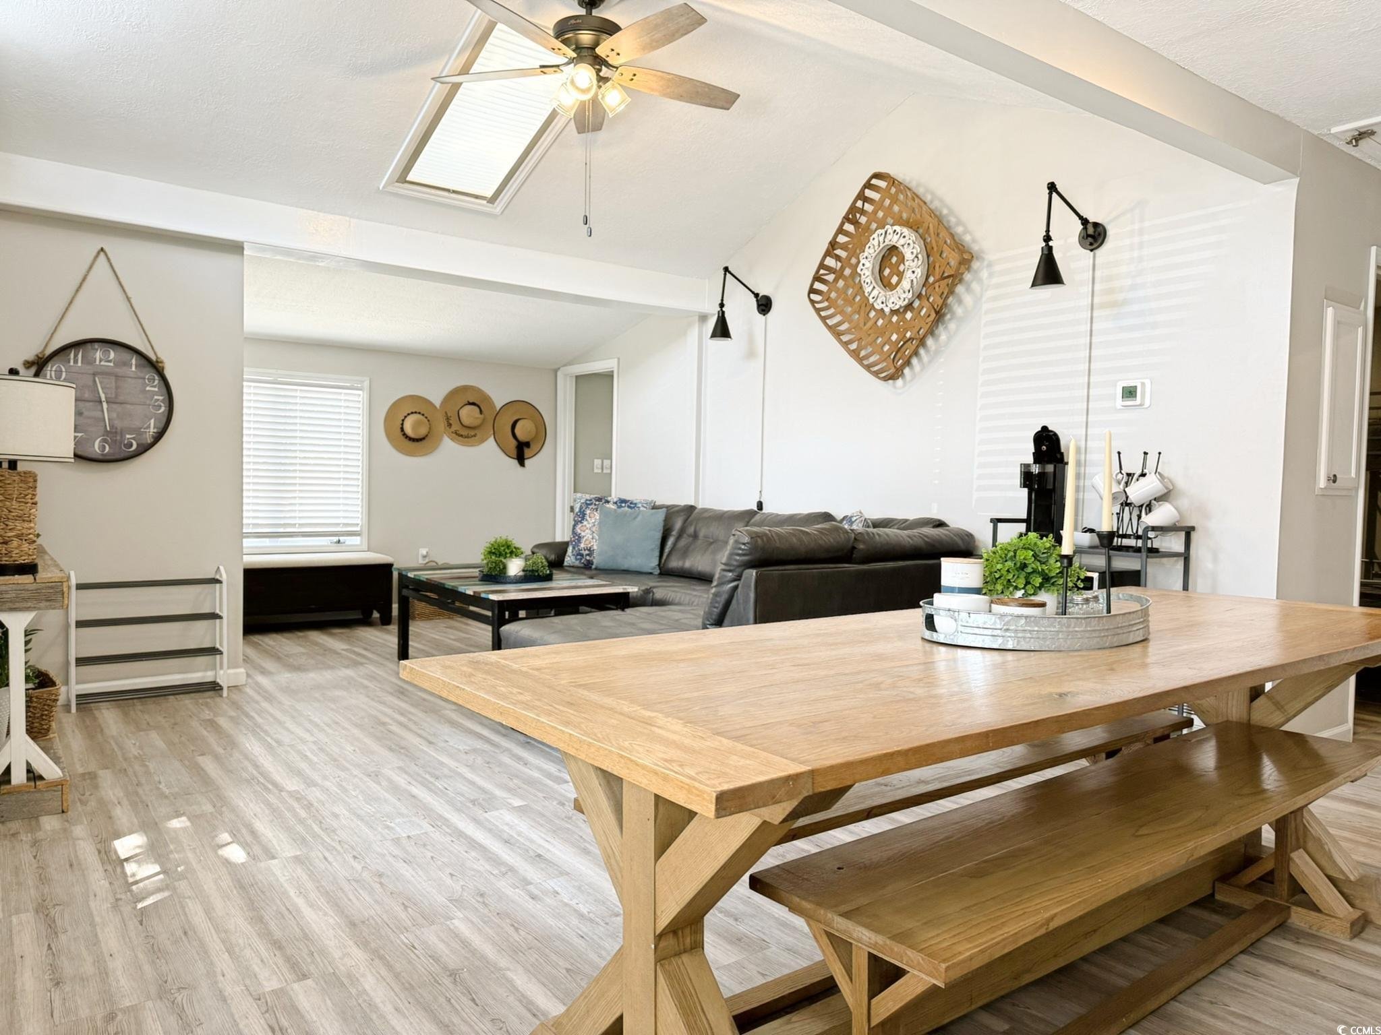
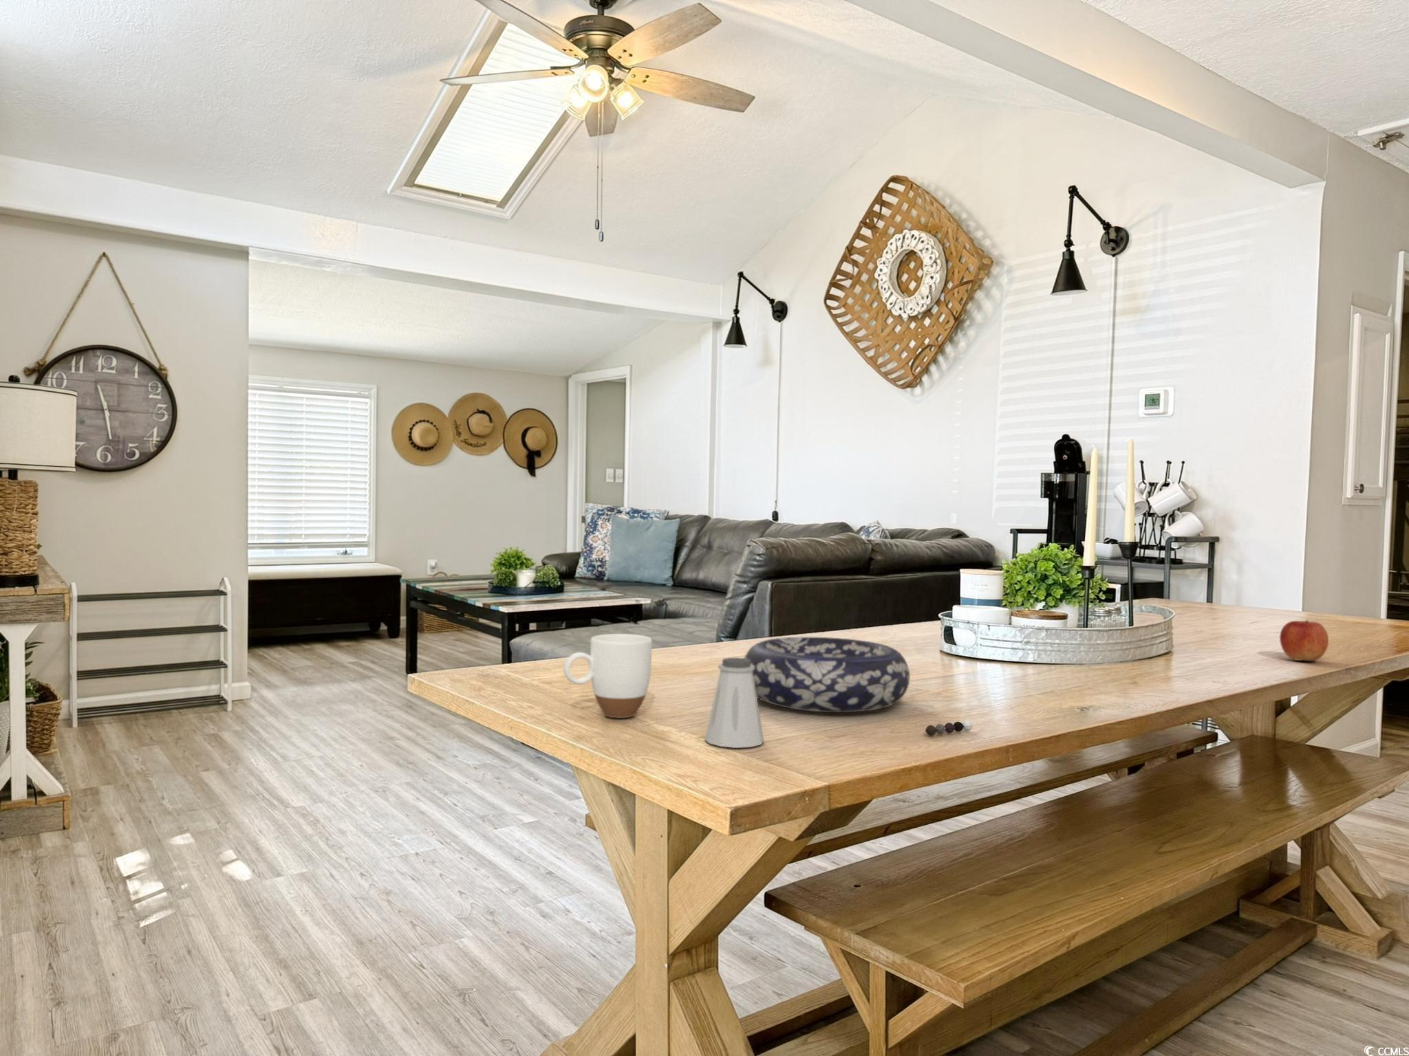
+ apple (1304, 640)
+ pepper shaker (949, 728)
+ saltshaker (736, 700)
+ decorative bowl (824, 673)
+ mug (607, 677)
